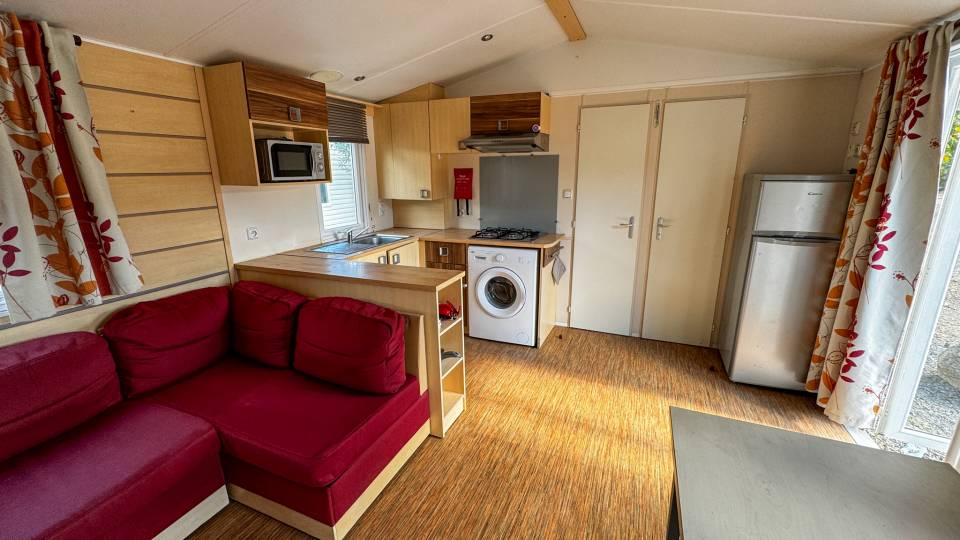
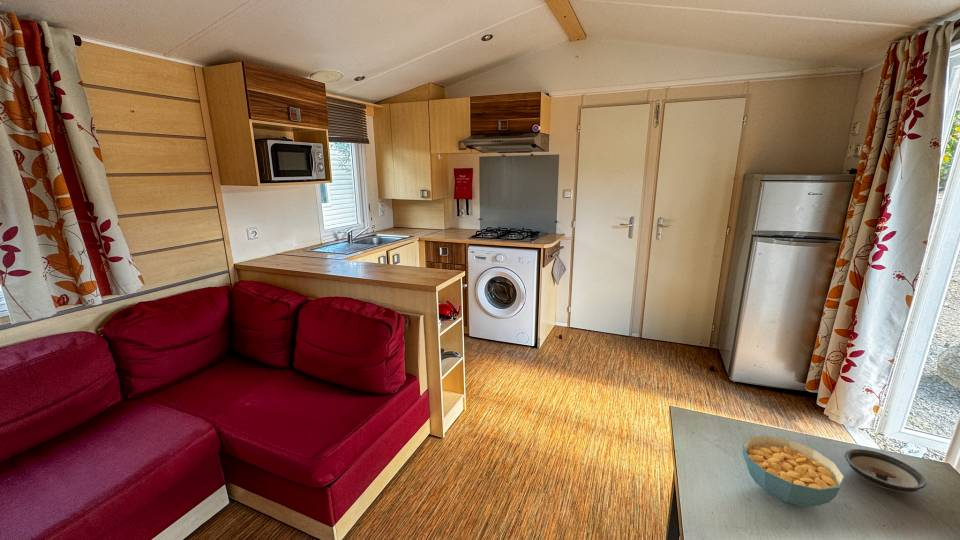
+ saucer (882, 473)
+ cereal bowl (787, 477)
